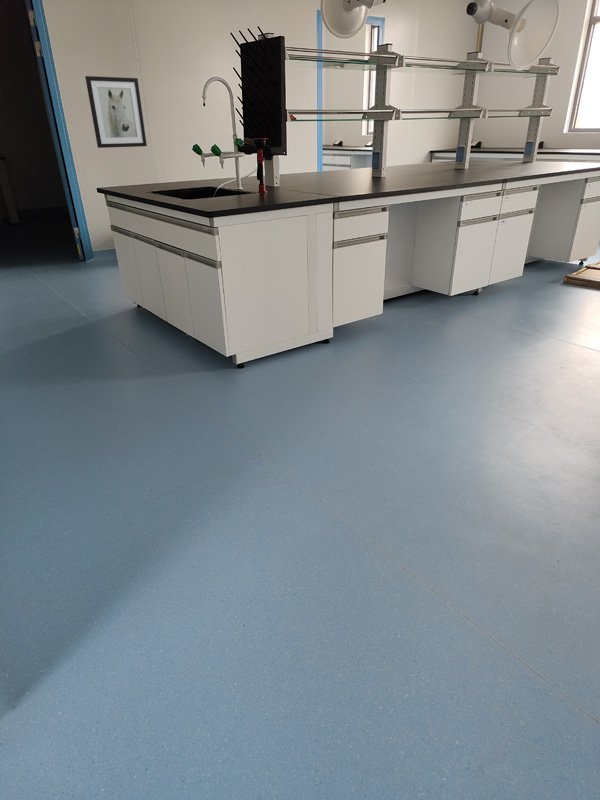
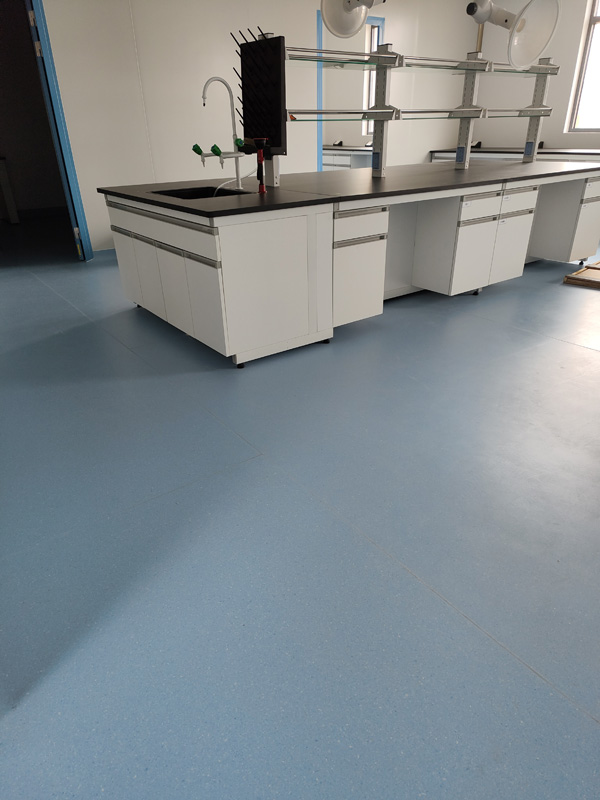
- wall art (117, 113)
